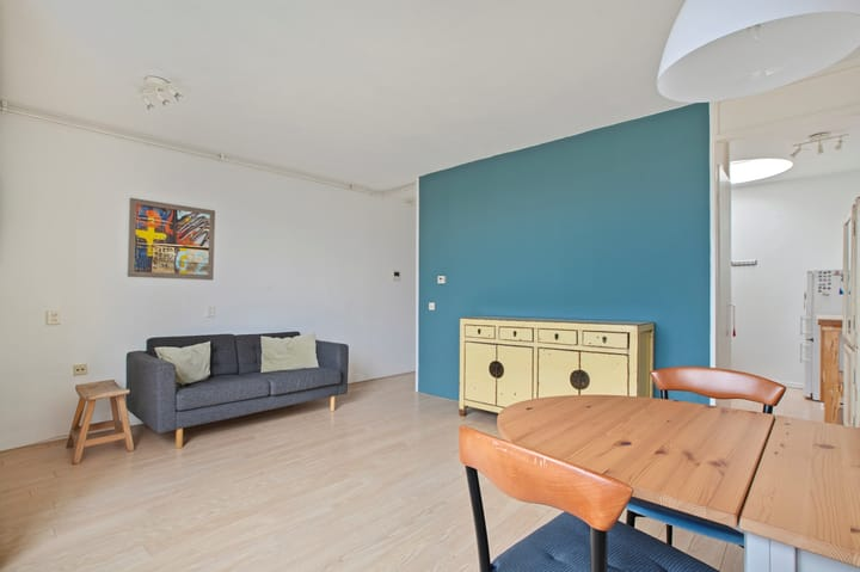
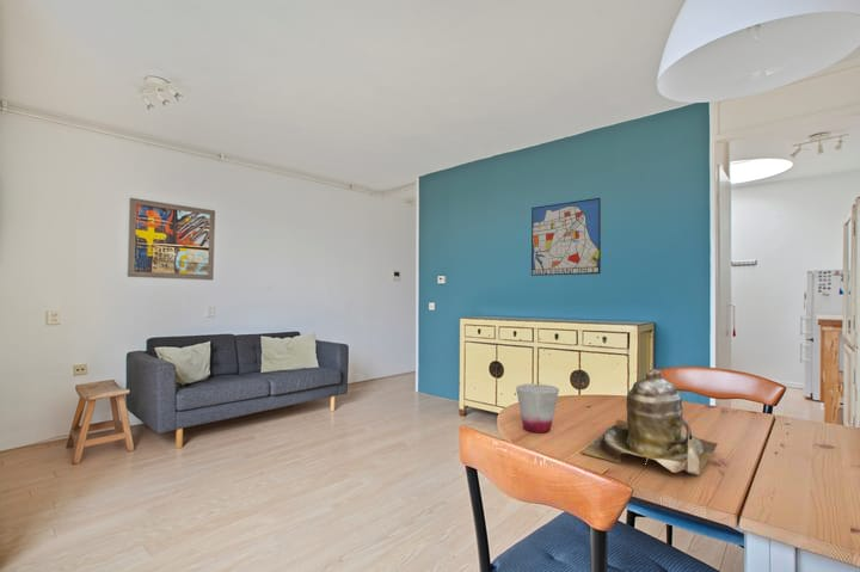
+ teapot (649, 410)
+ wall art (564, 239)
+ cup (536, 408)
